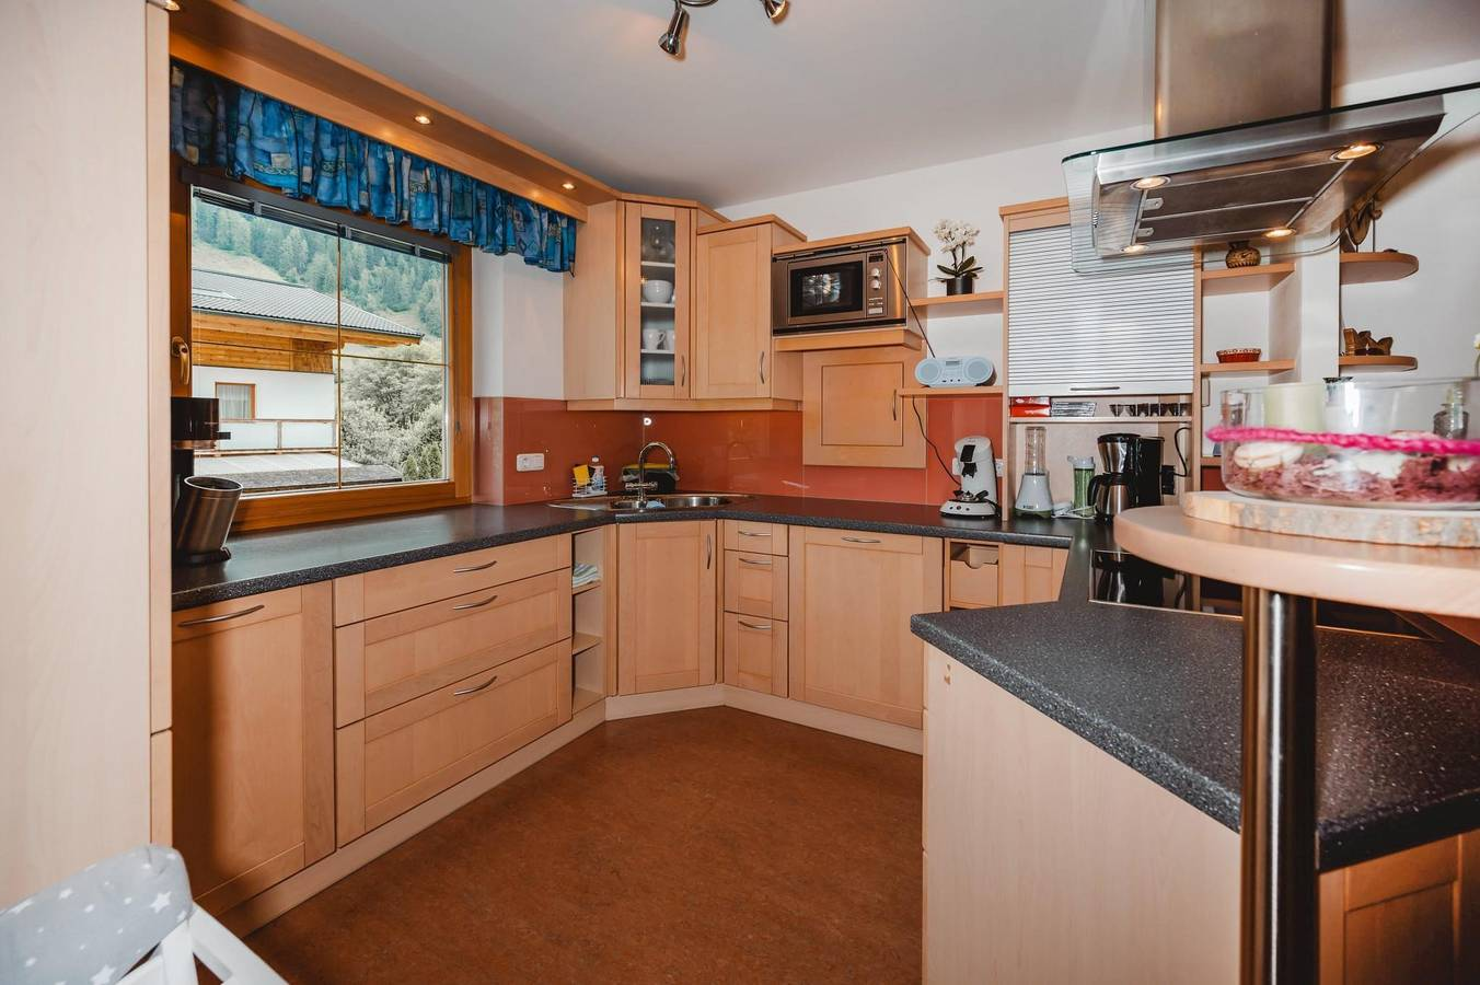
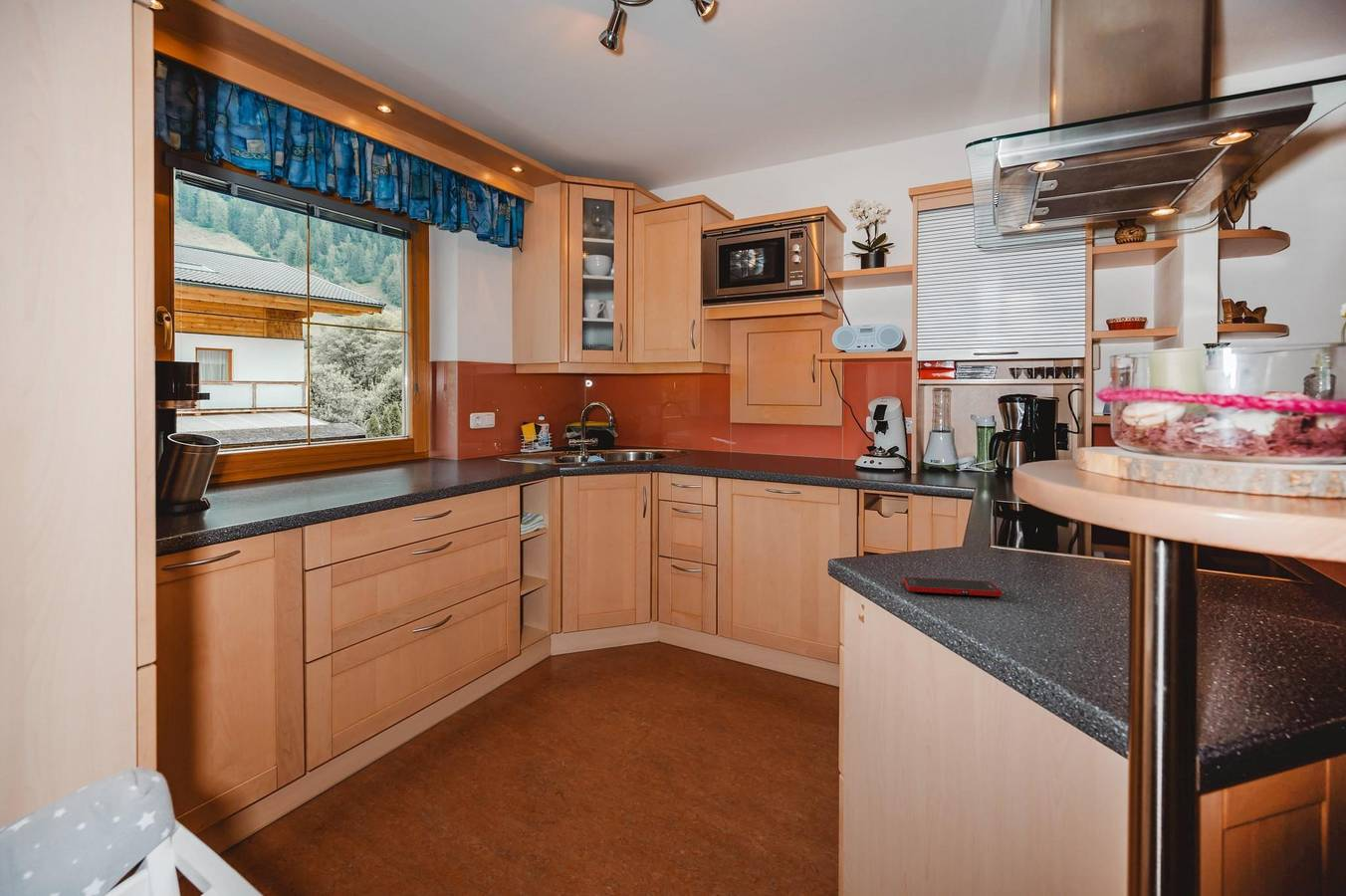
+ cell phone (950, 586)
